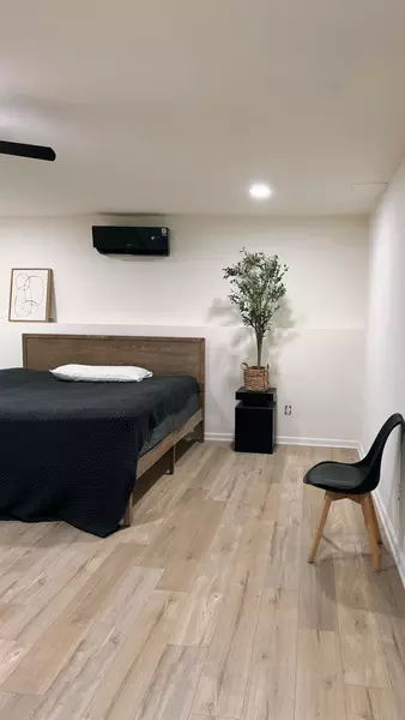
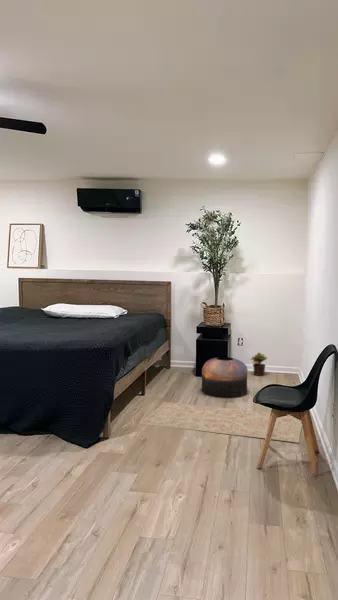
+ pouf (224, 375)
+ rug (223, 419)
+ potted plant (258, 363)
